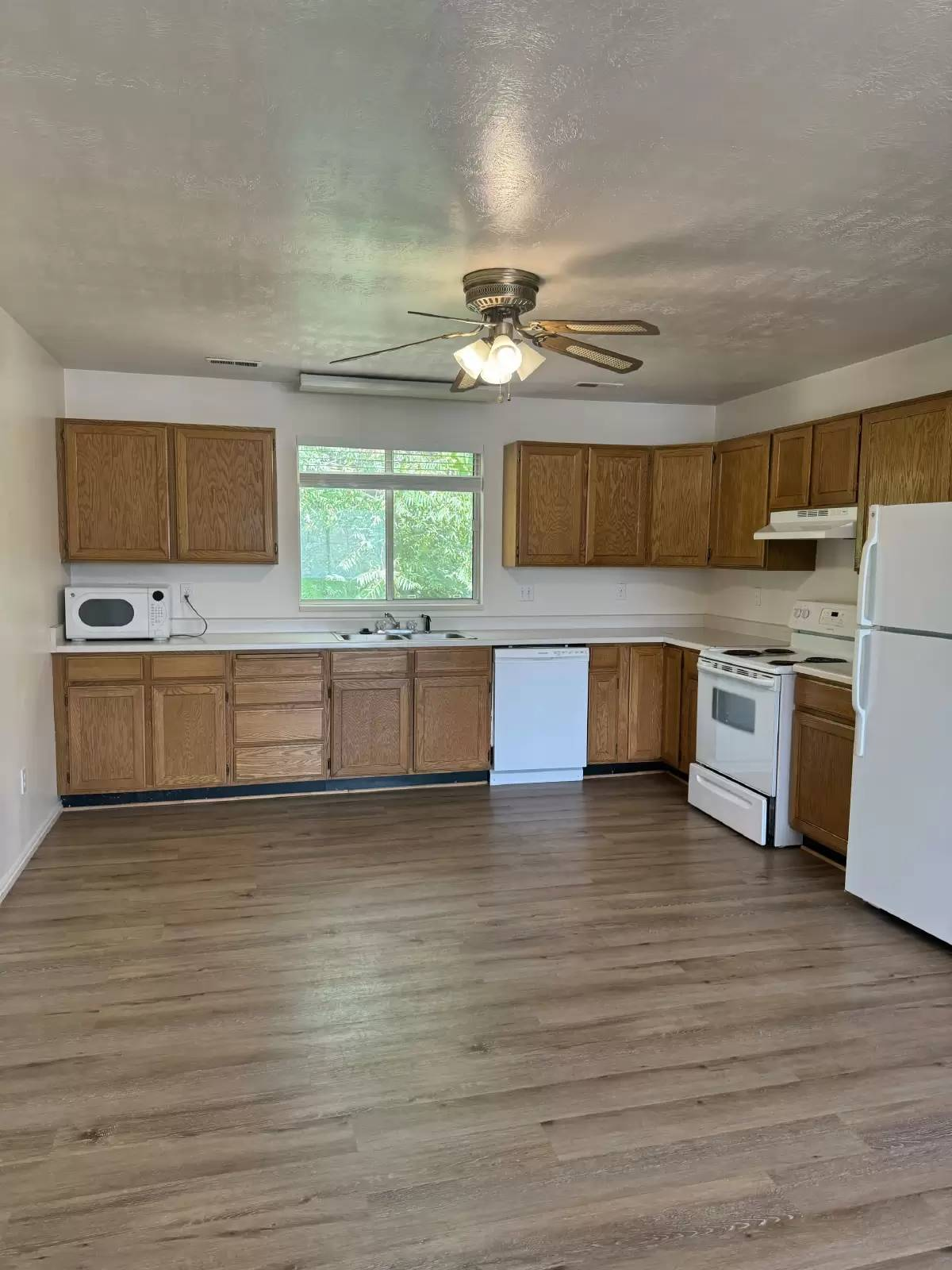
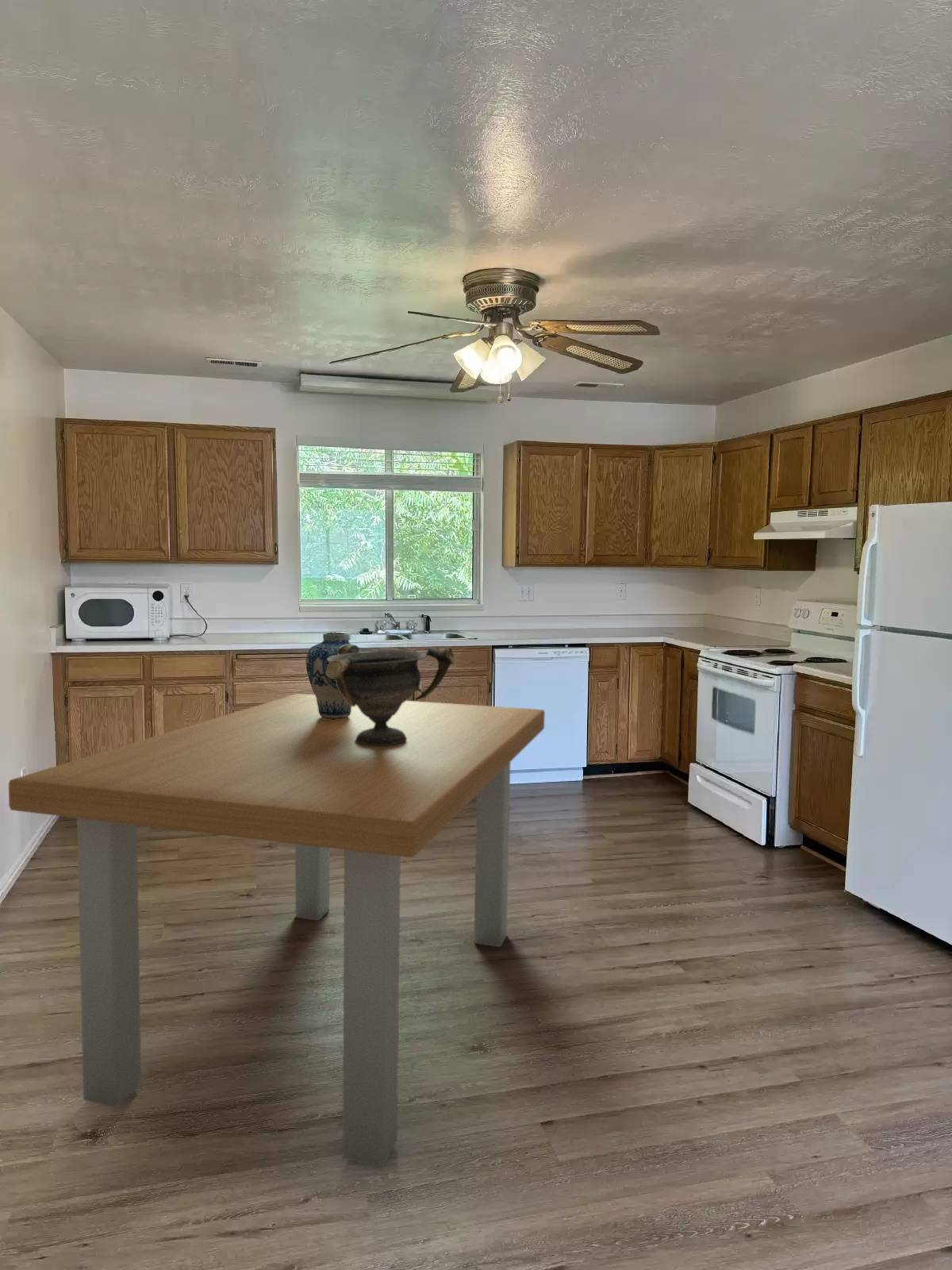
+ dining table (329, 872)
+ decorative bowl (387, 694)
+ vase (334, 679)
